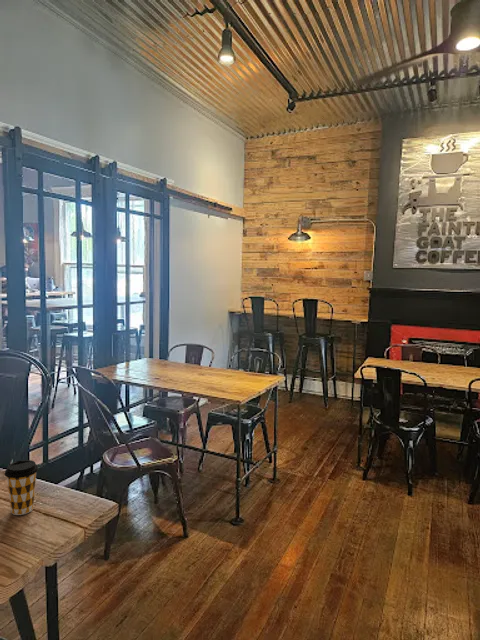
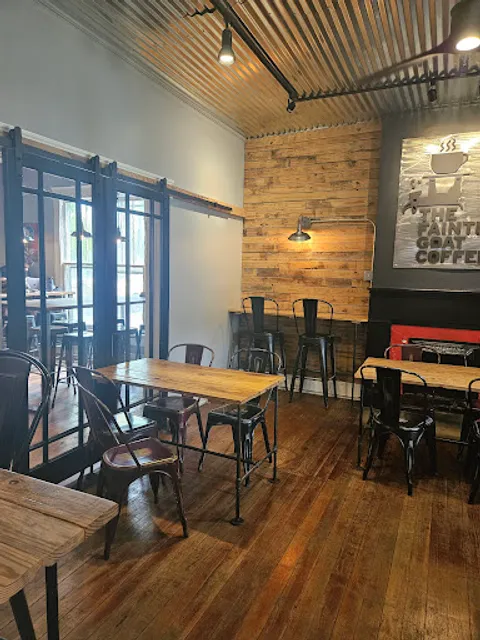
- coffee cup (22, 487)
